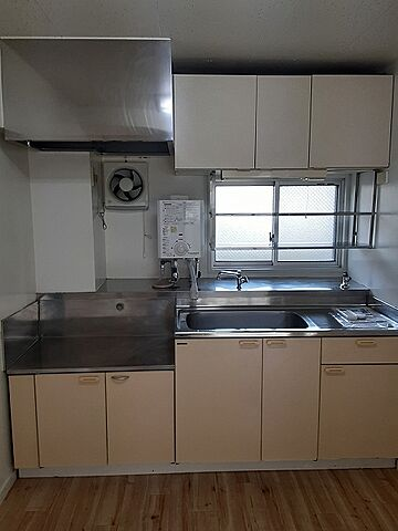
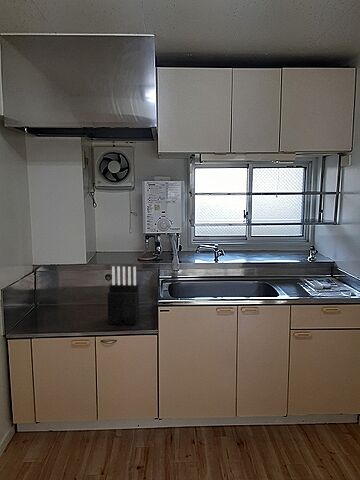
+ knife block (123, 295)
